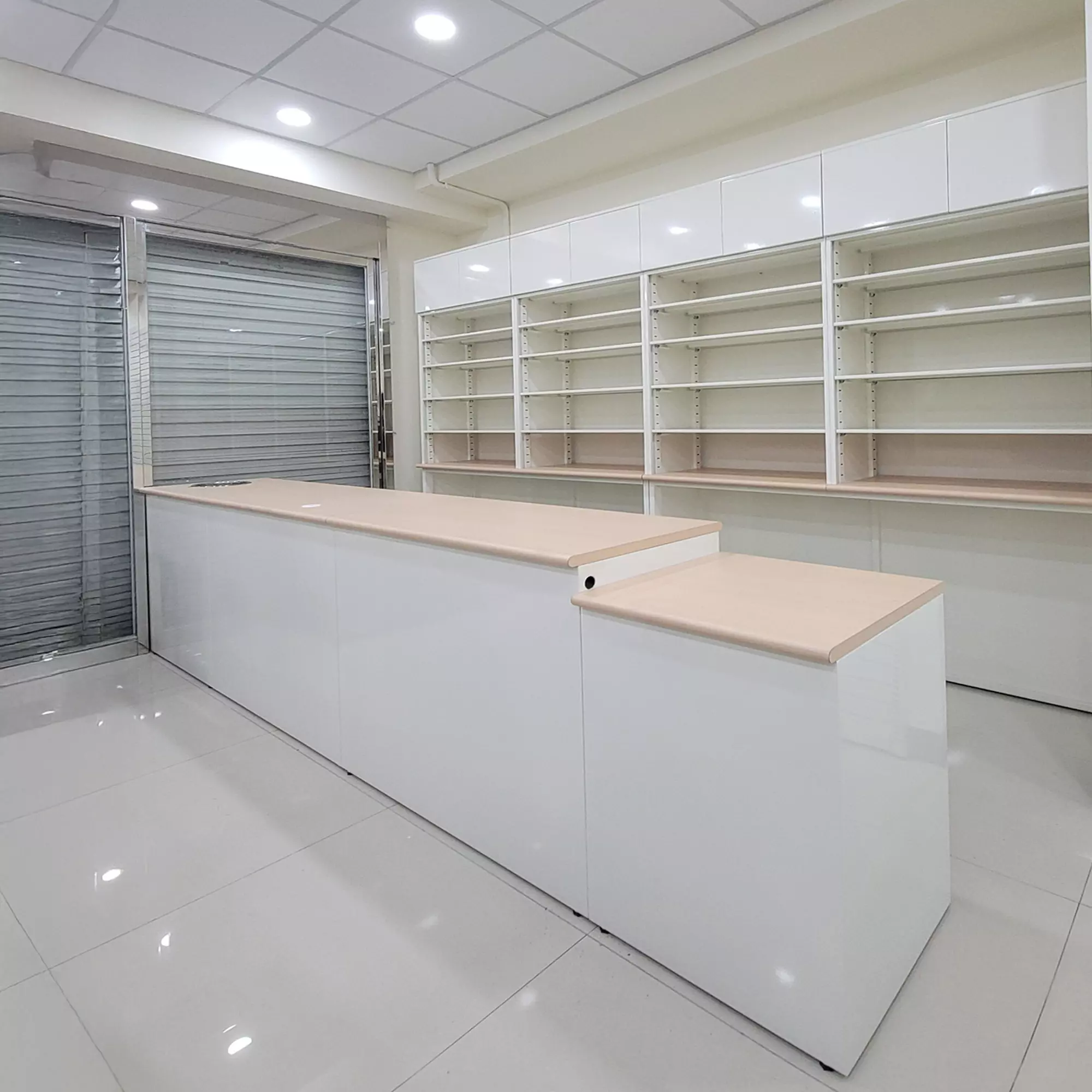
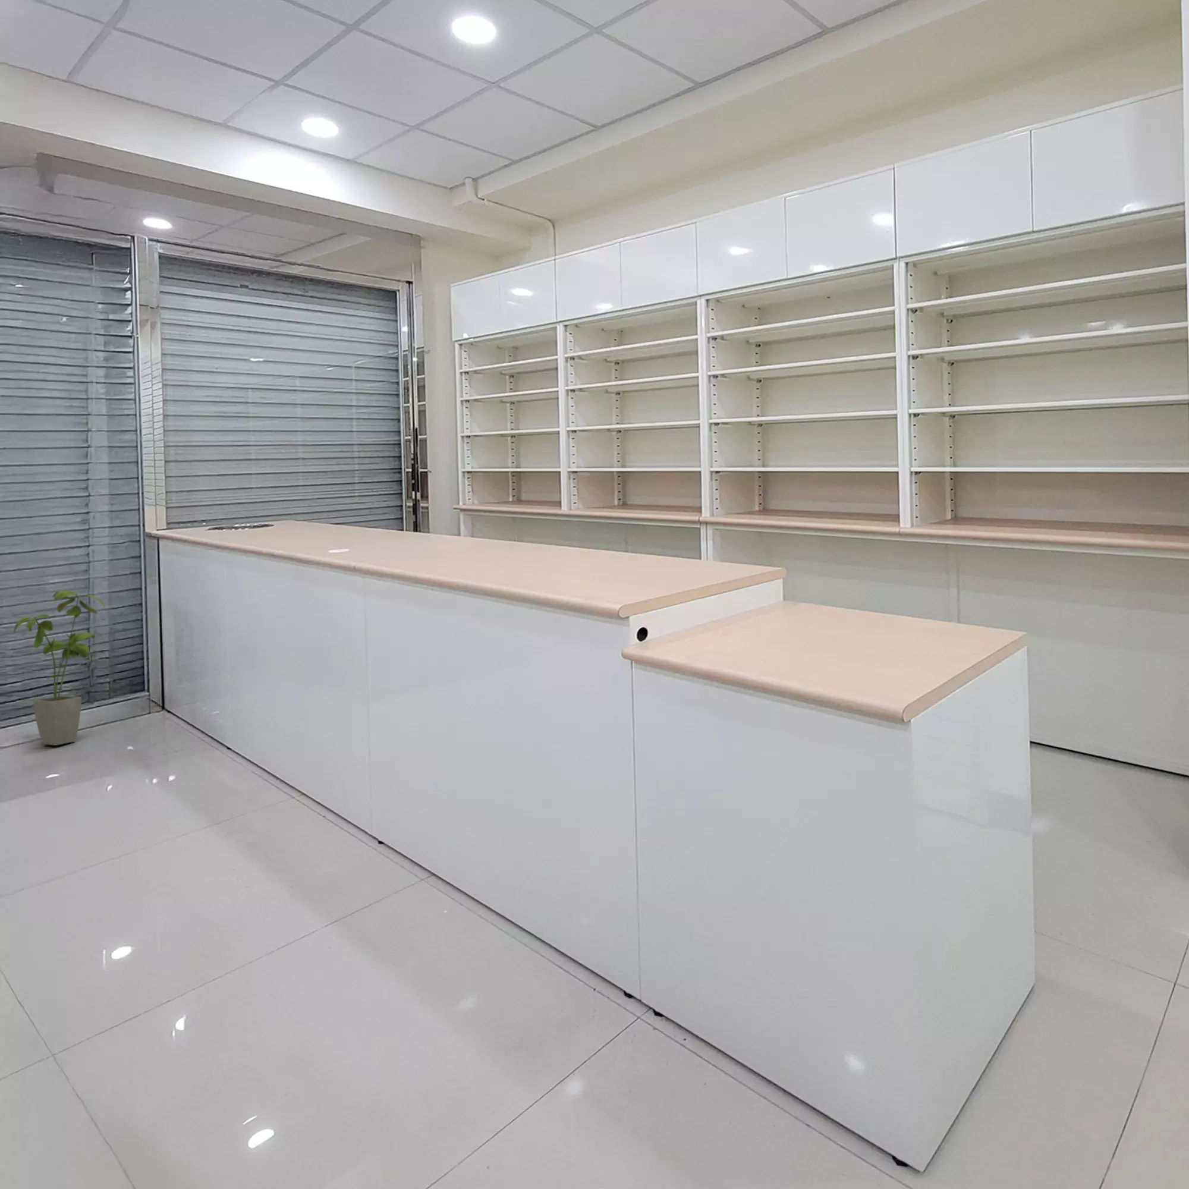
+ house plant (66, 663)
